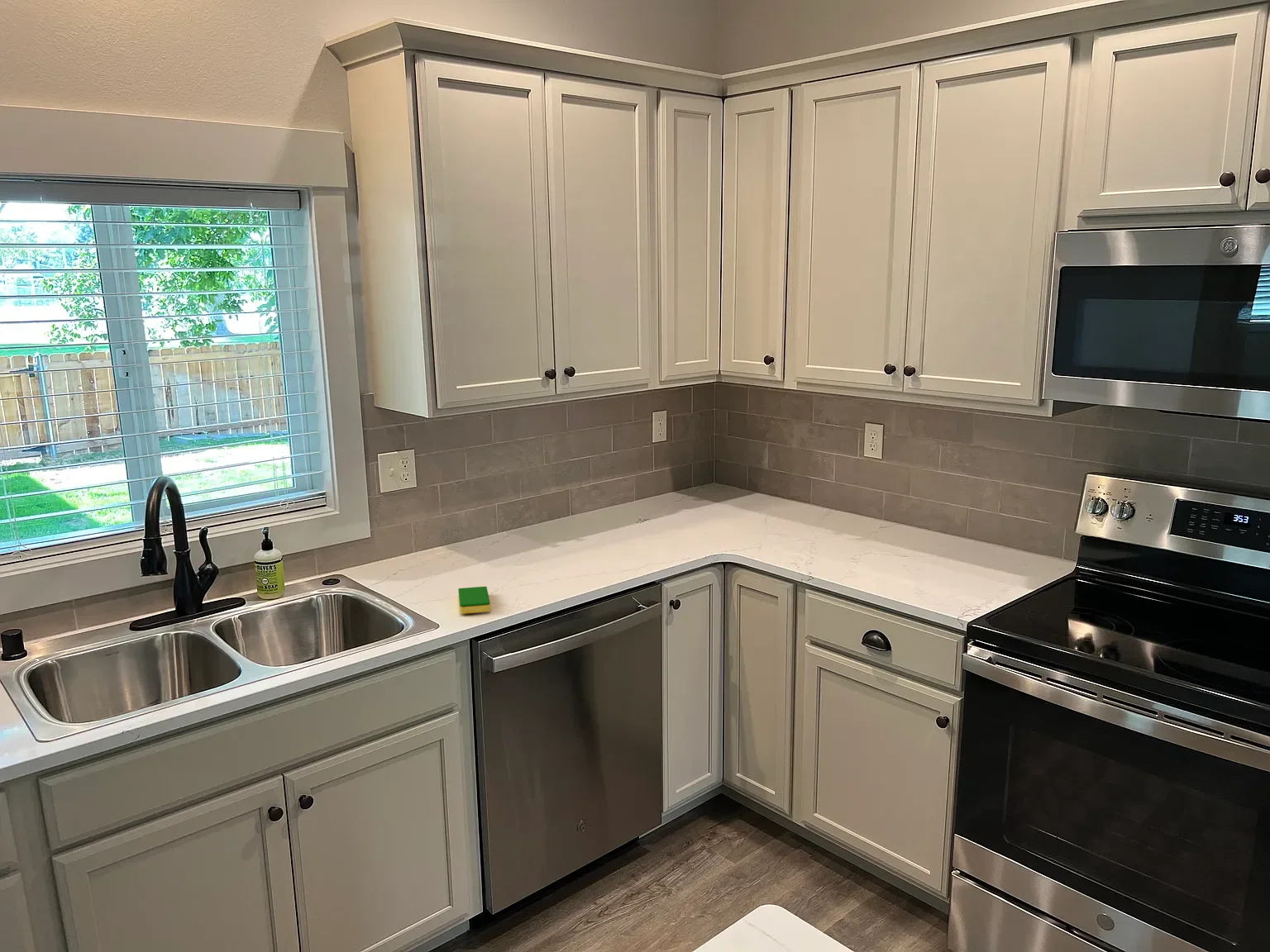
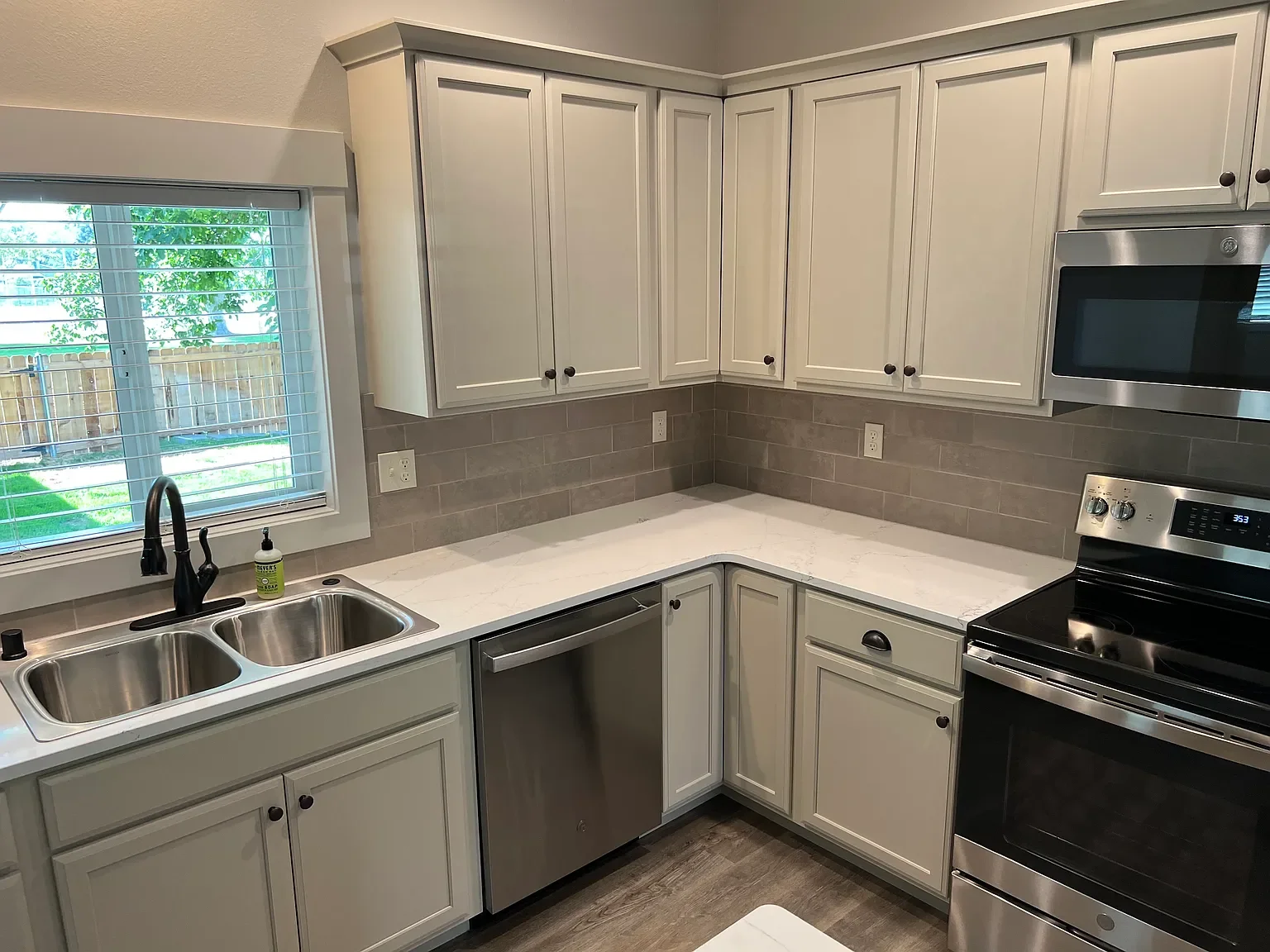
- dish sponge (474, 599)
